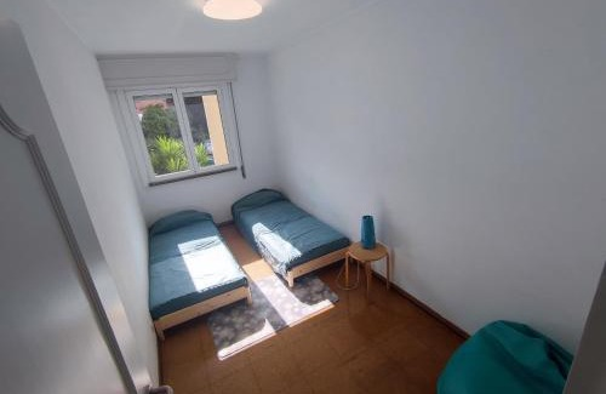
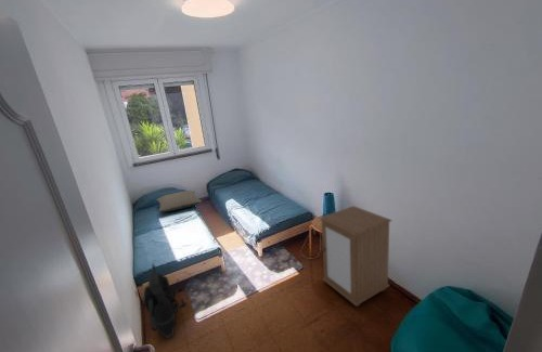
+ cabinet (353, 253)
+ pillow (178, 200)
+ backpack (164, 291)
